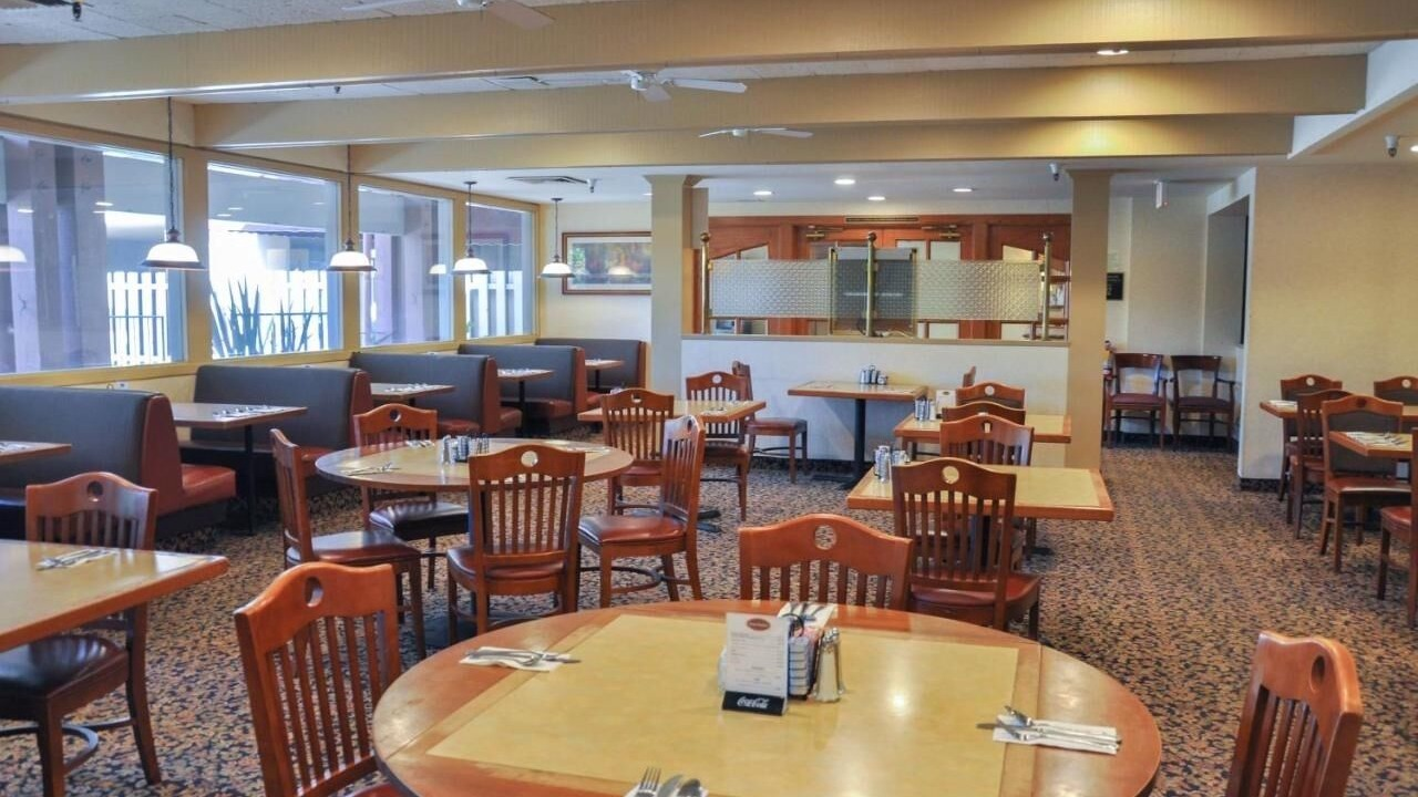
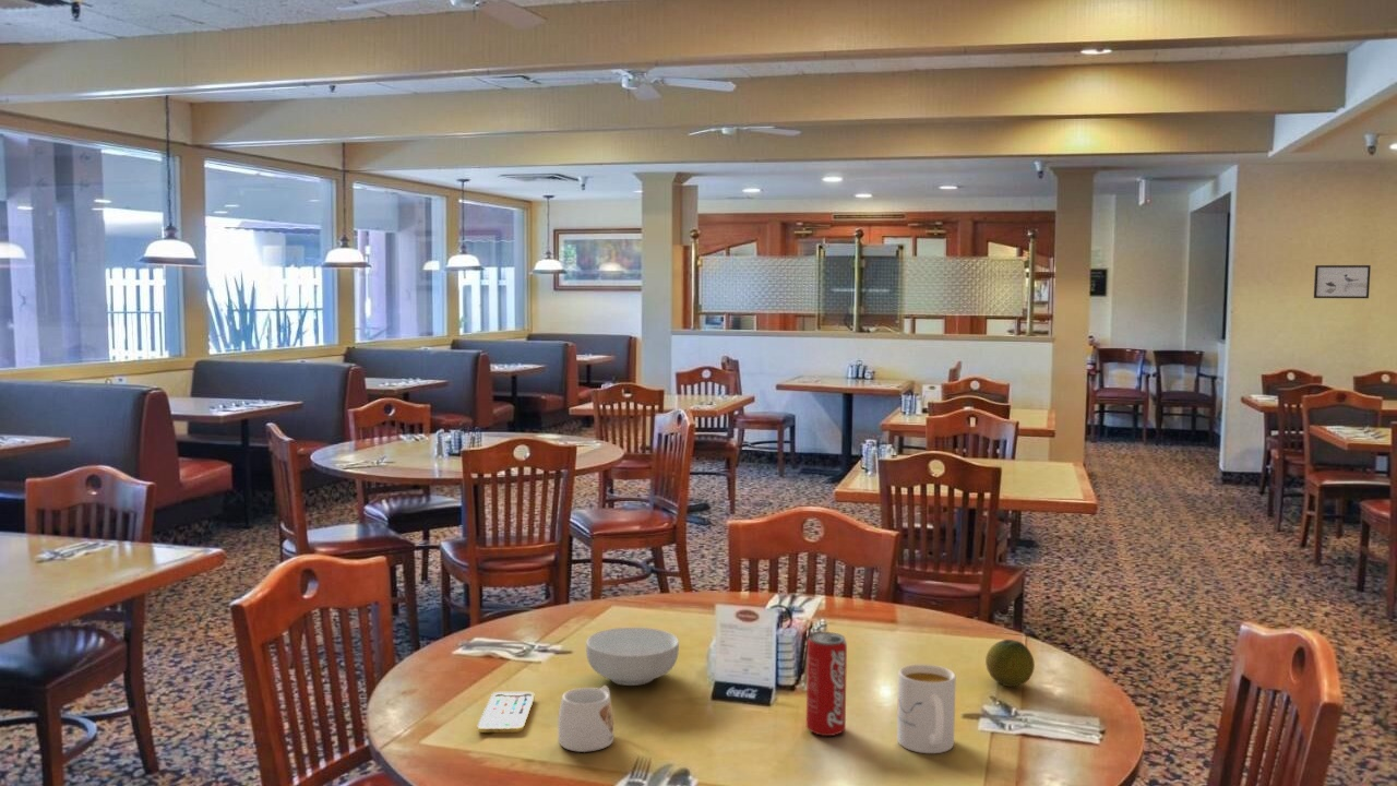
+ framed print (1341, 282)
+ mug (590, 715)
+ cereal bowl (632, 658)
+ beverage can (826, 683)
+ mug (929, 712)
+ smartphone (506, 711)
+ fruit (1010, 662)
